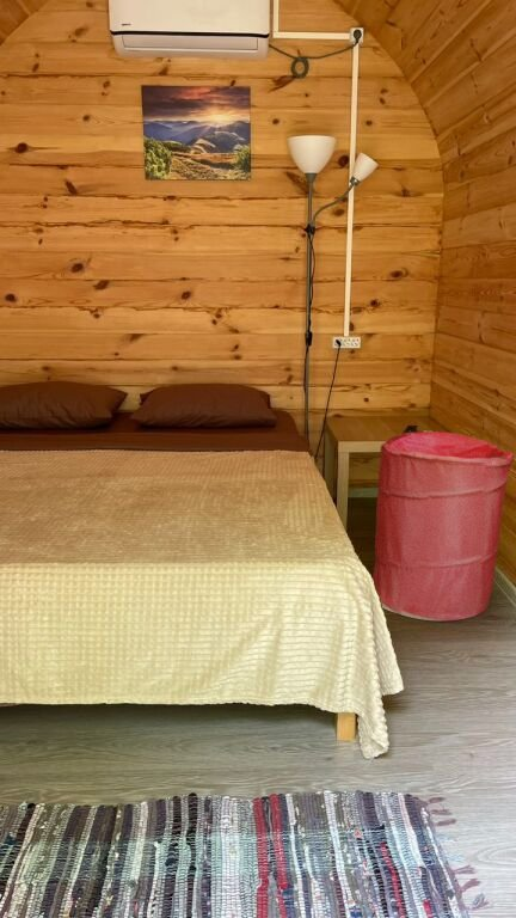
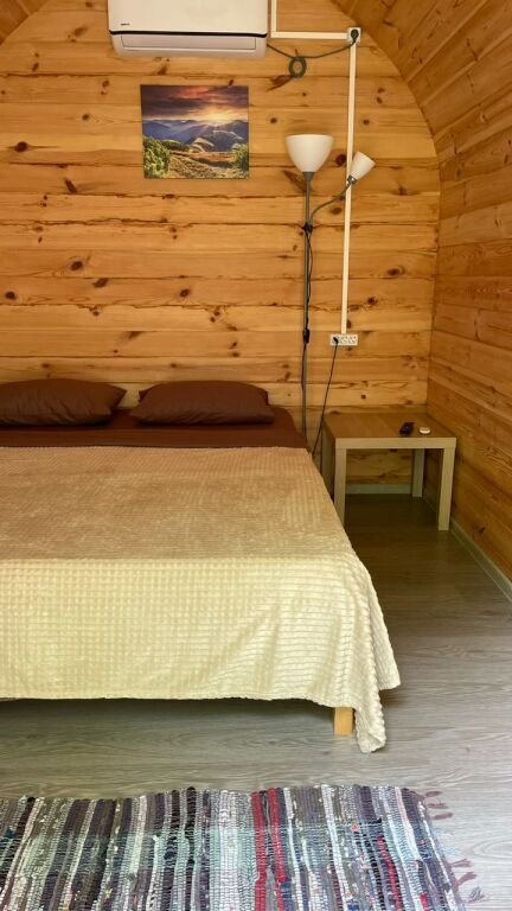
- laundry hamper (438, 519)
